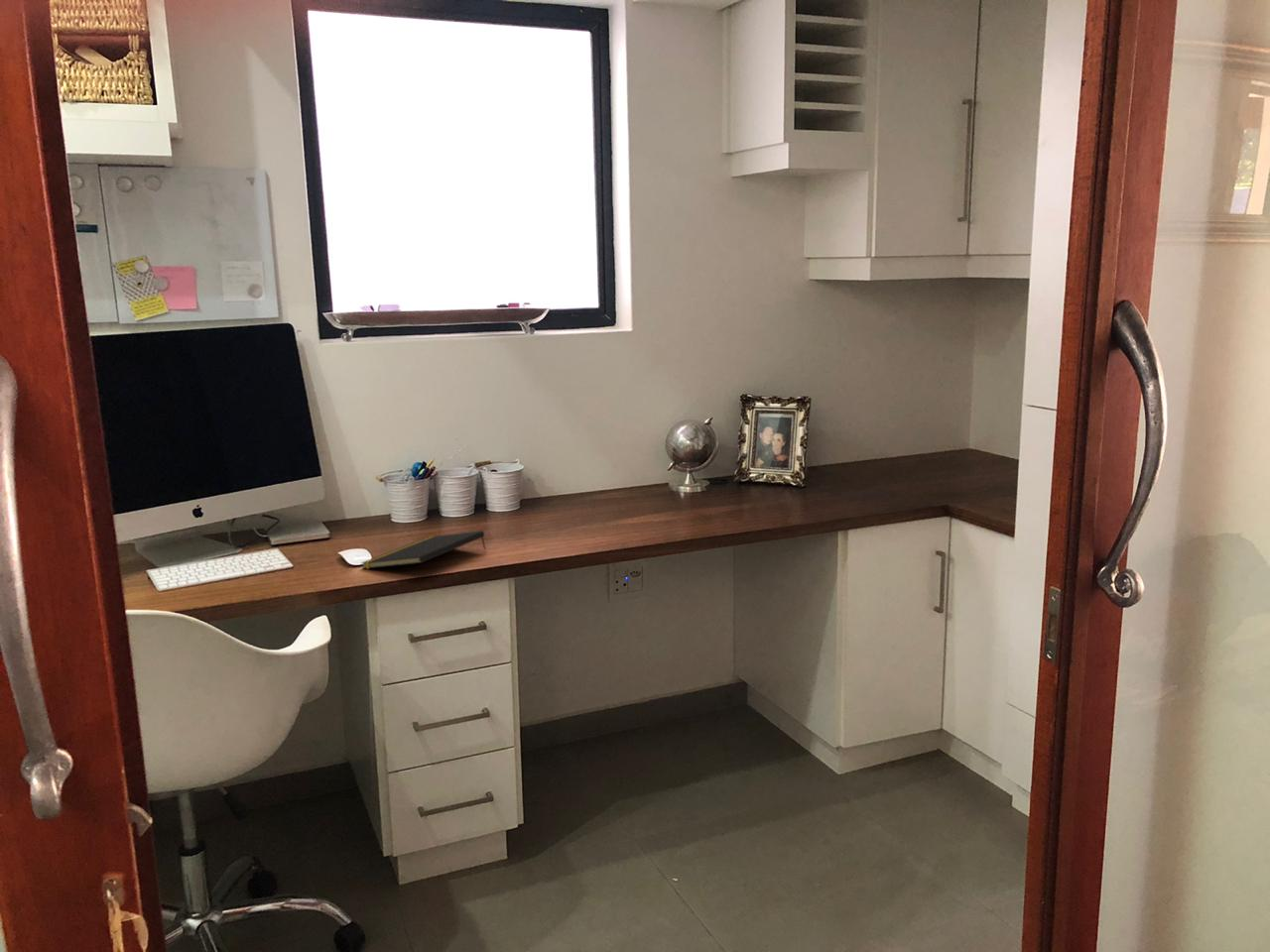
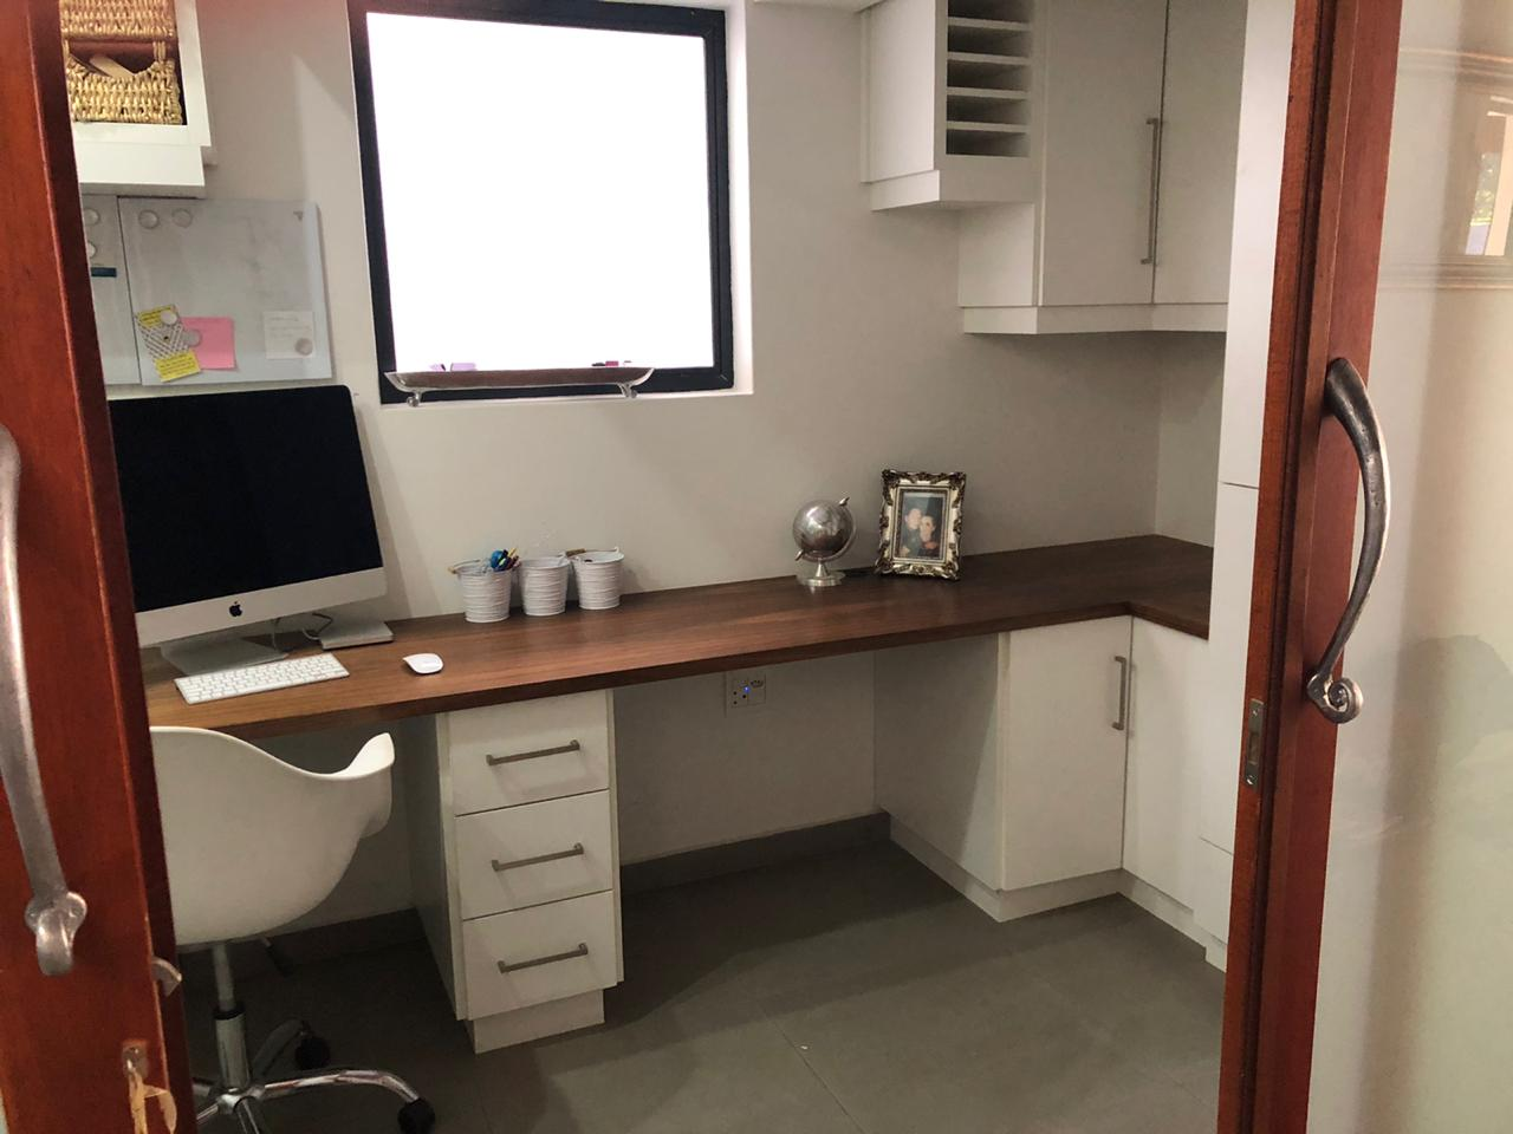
- notepad (424, 549)
